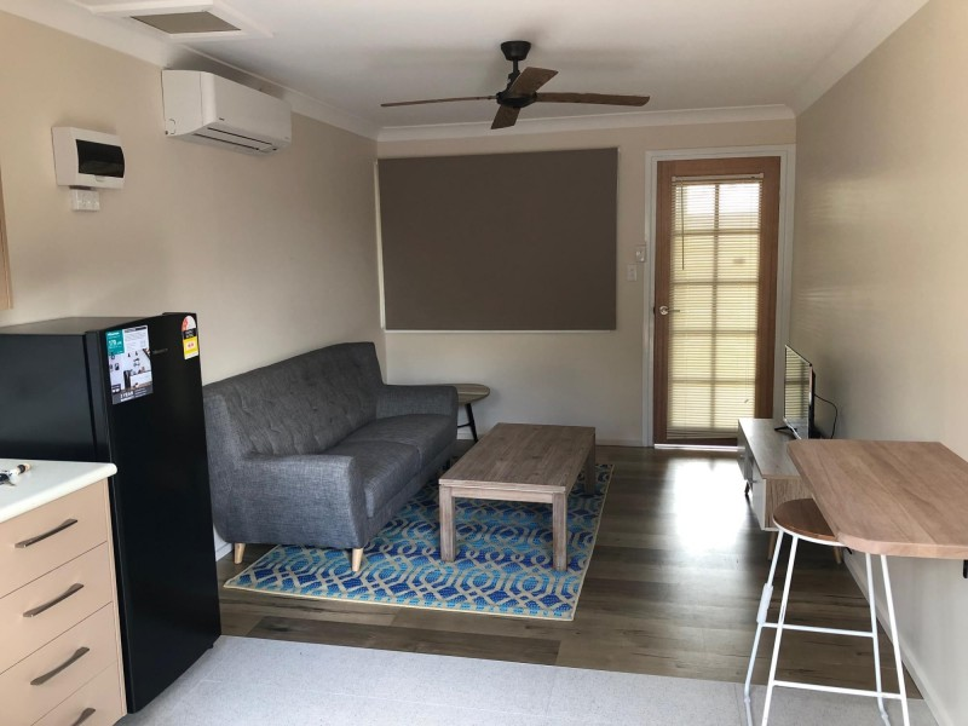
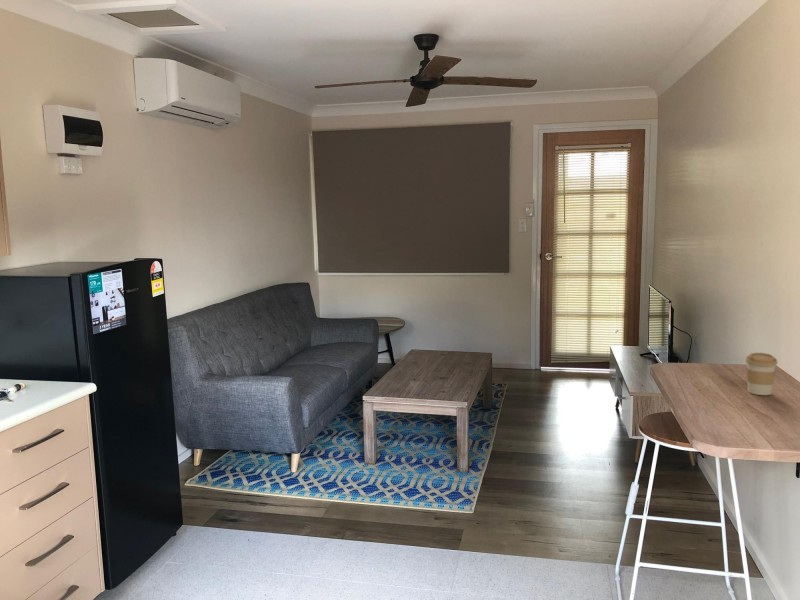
+ coffee cup (760, 373)
